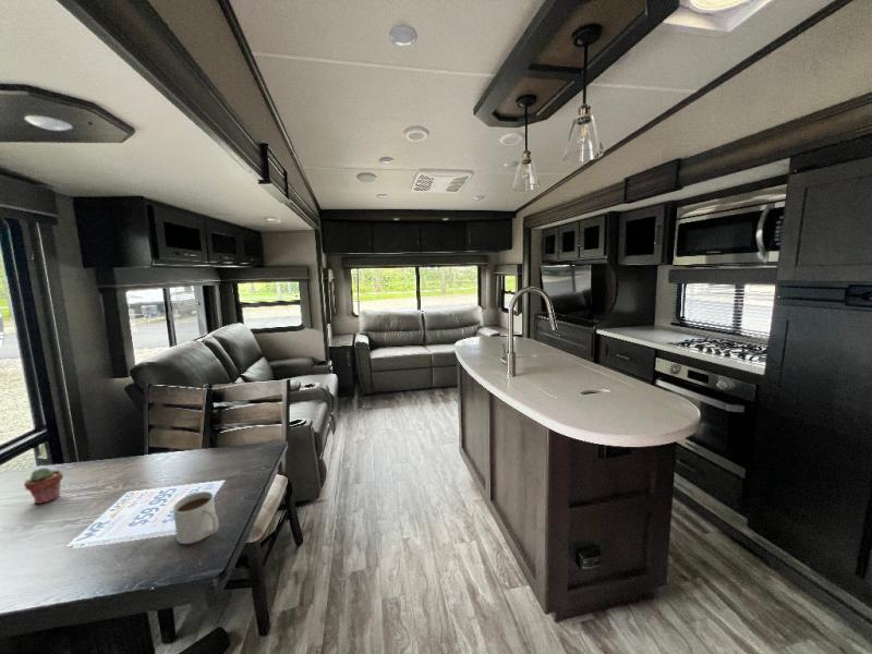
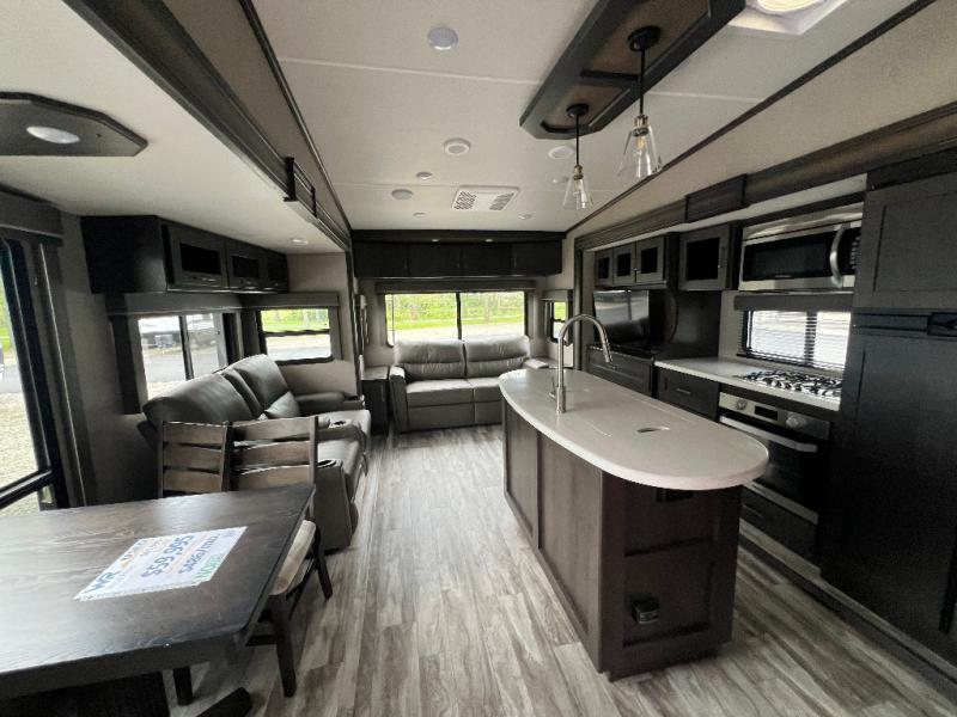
- potted succulent (44, 483)
- mug (199, 518)
